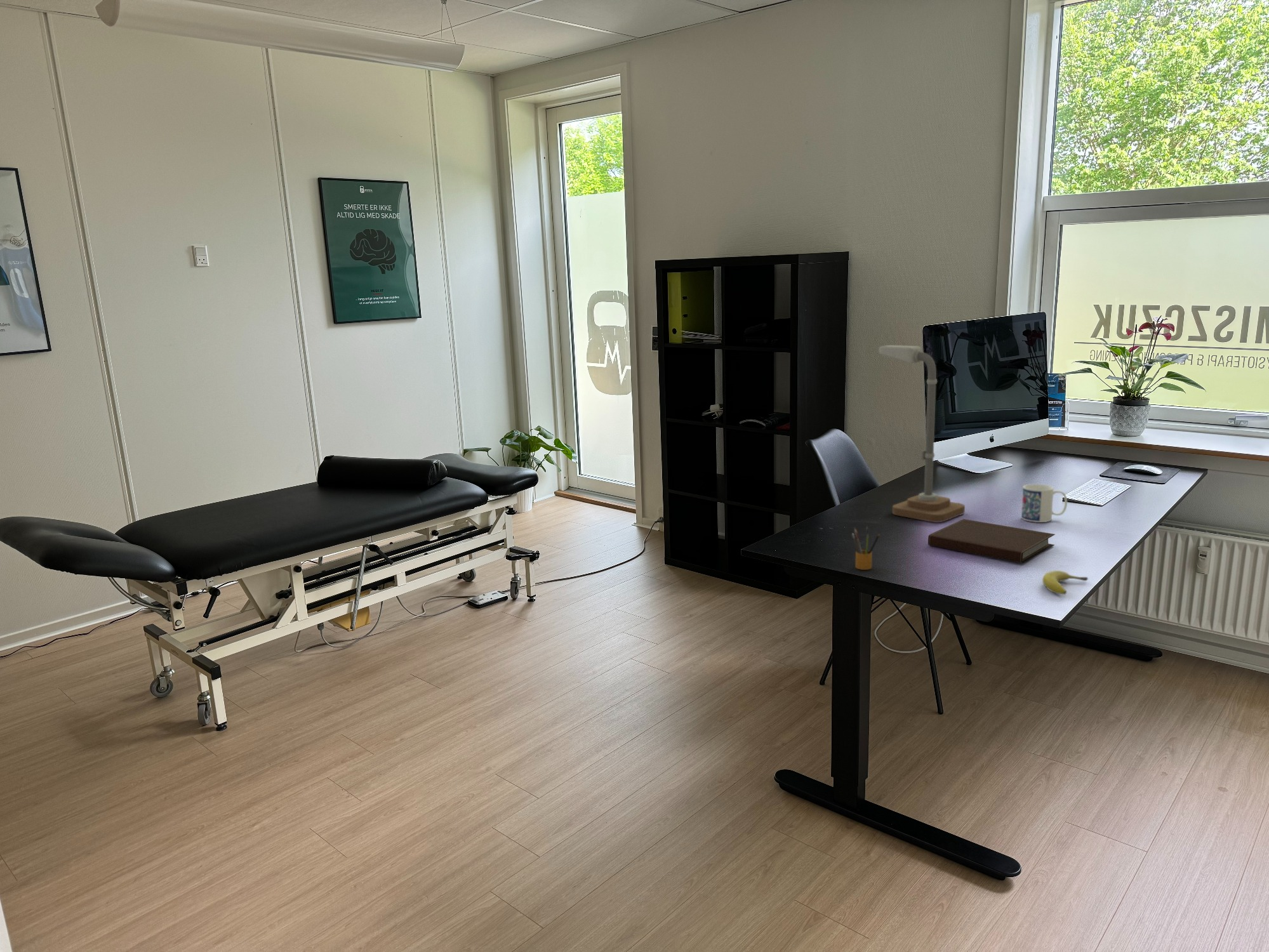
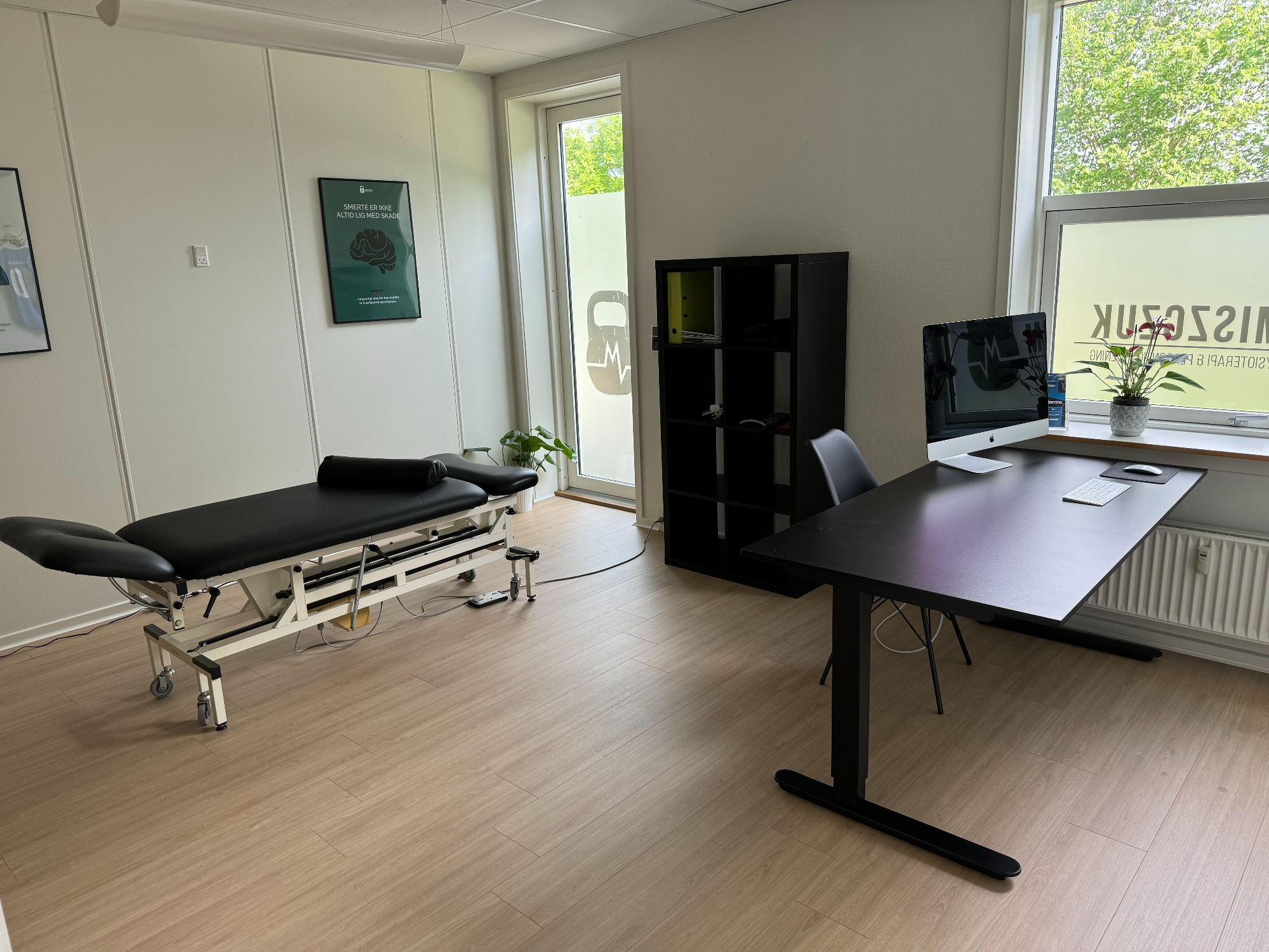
- mug (1044, 503)
- notebook (990, 539)
- fruit (1061, 579)
- pencil box (866, 548)
- desk lamp (926, 430)
